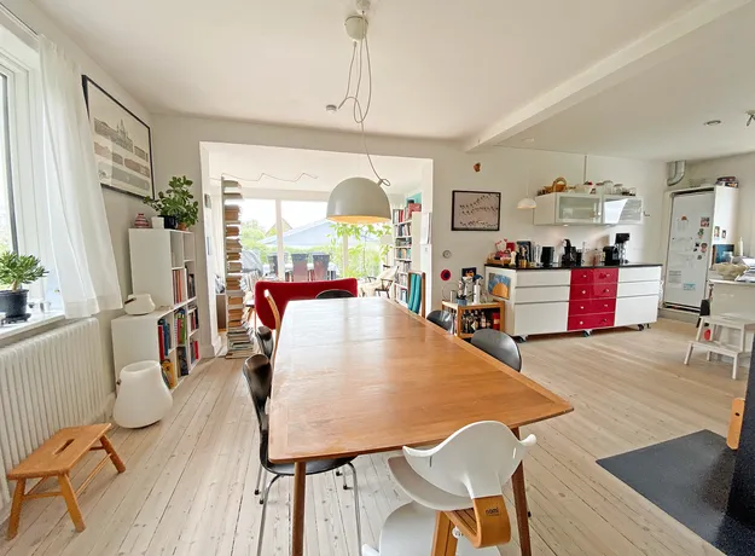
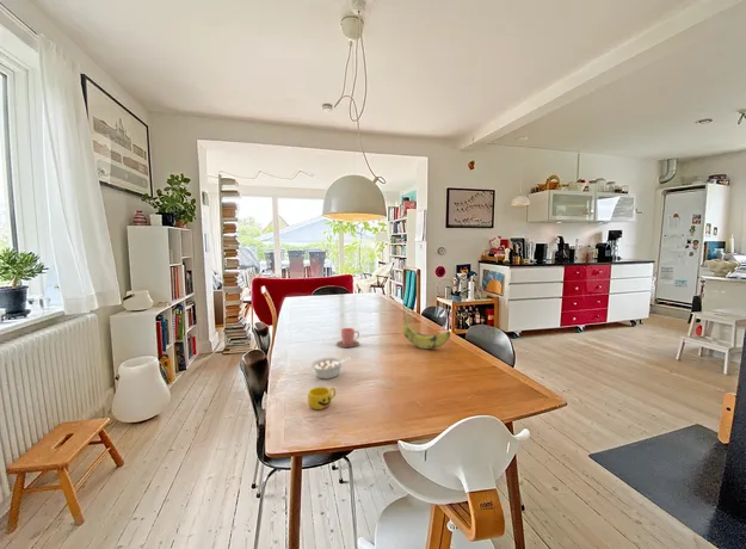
+ banana (425, 335)
+ cup (347, 337)
+ cup (322, 396)
+ legume (328, 366)
